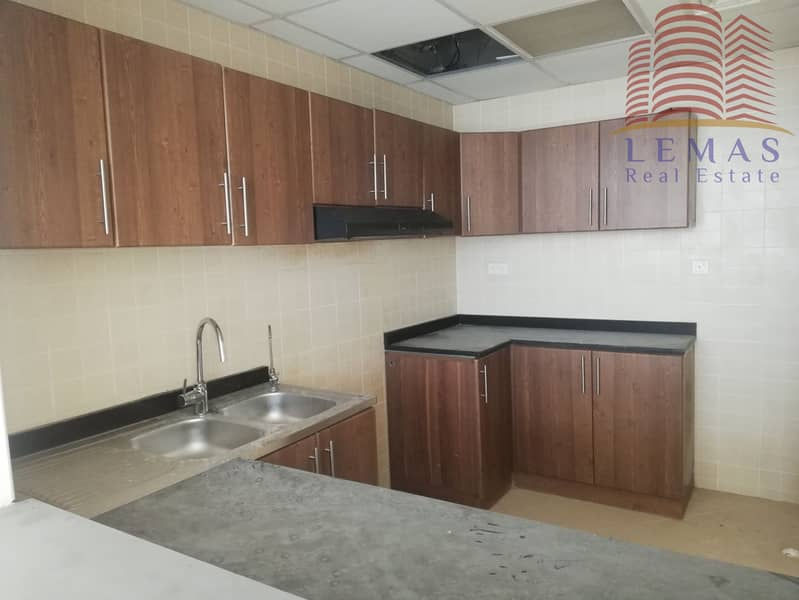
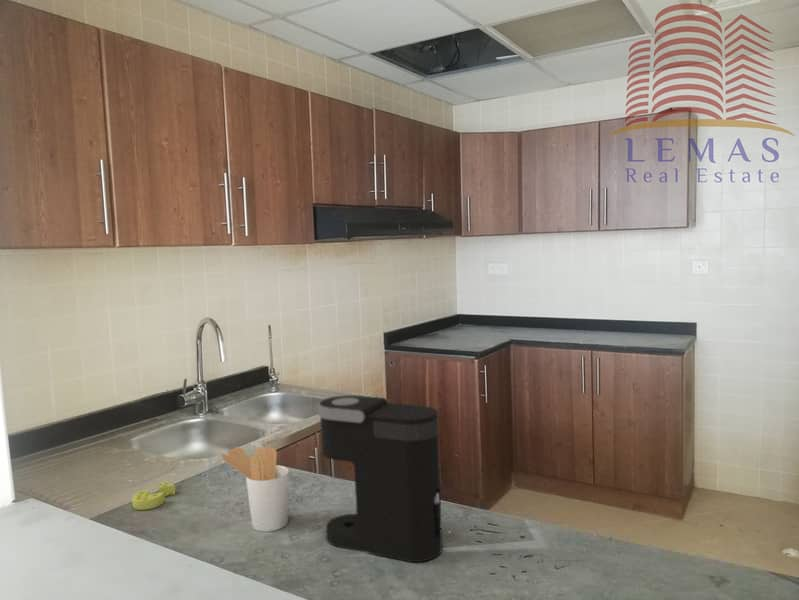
+ utensil holder (257, 485)
+ coffee maker (378, 474)
+ cheese (155, 495)
